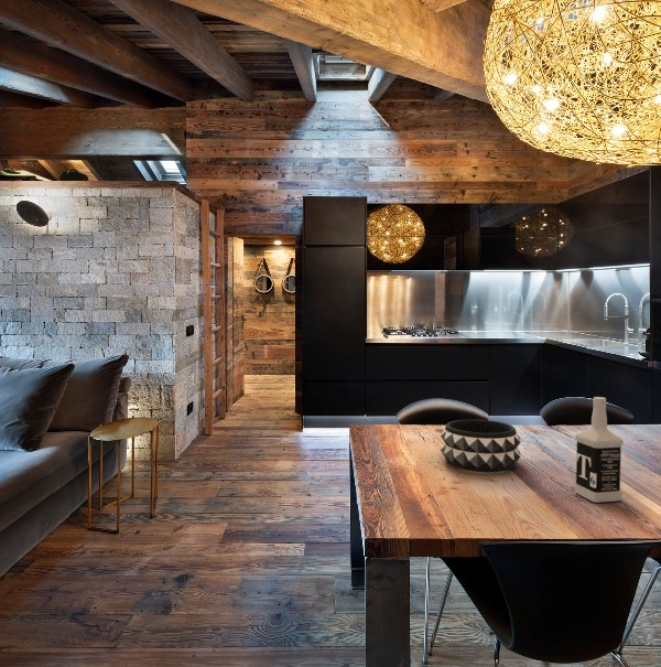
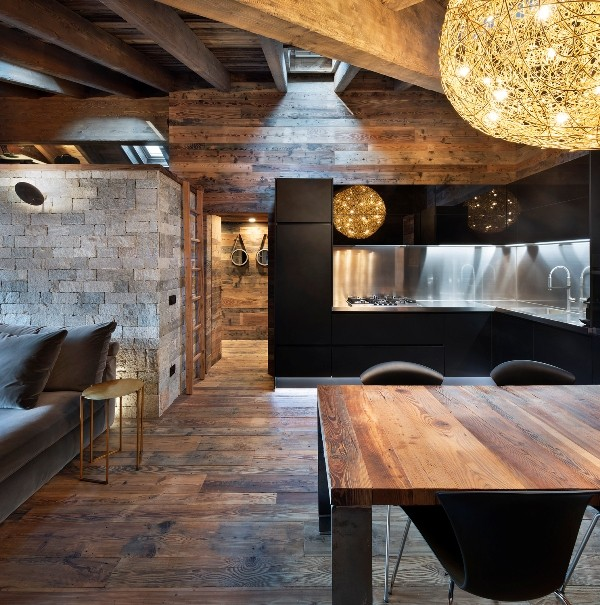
- decorative bowl (479, 444)
- vodka (598, 447)
